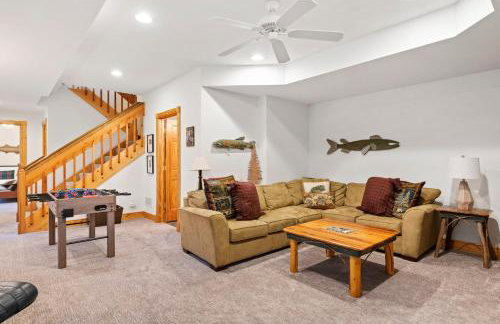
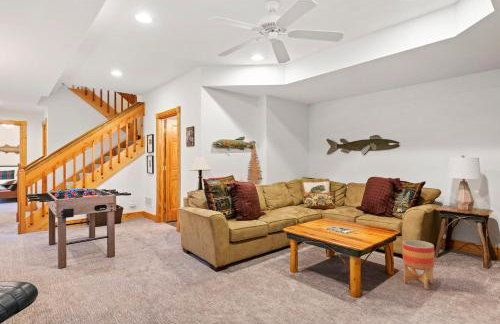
+ planter (418, 263)
